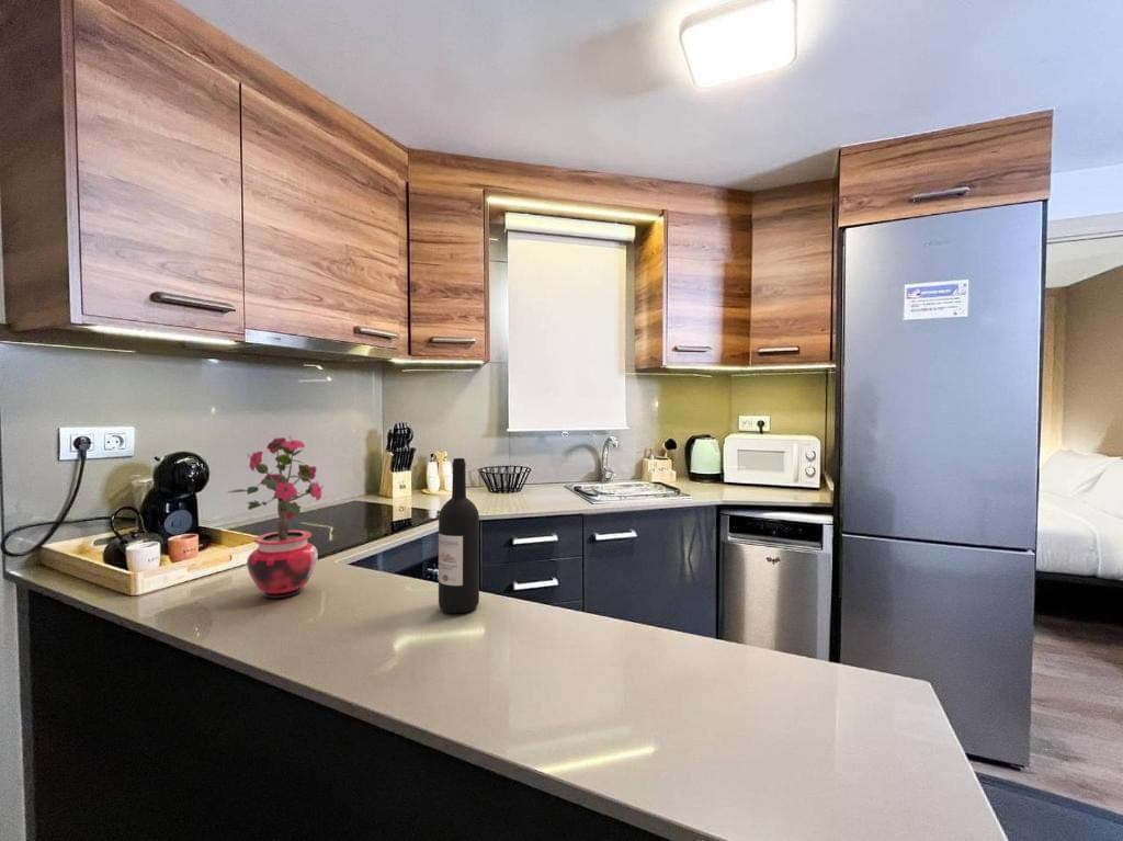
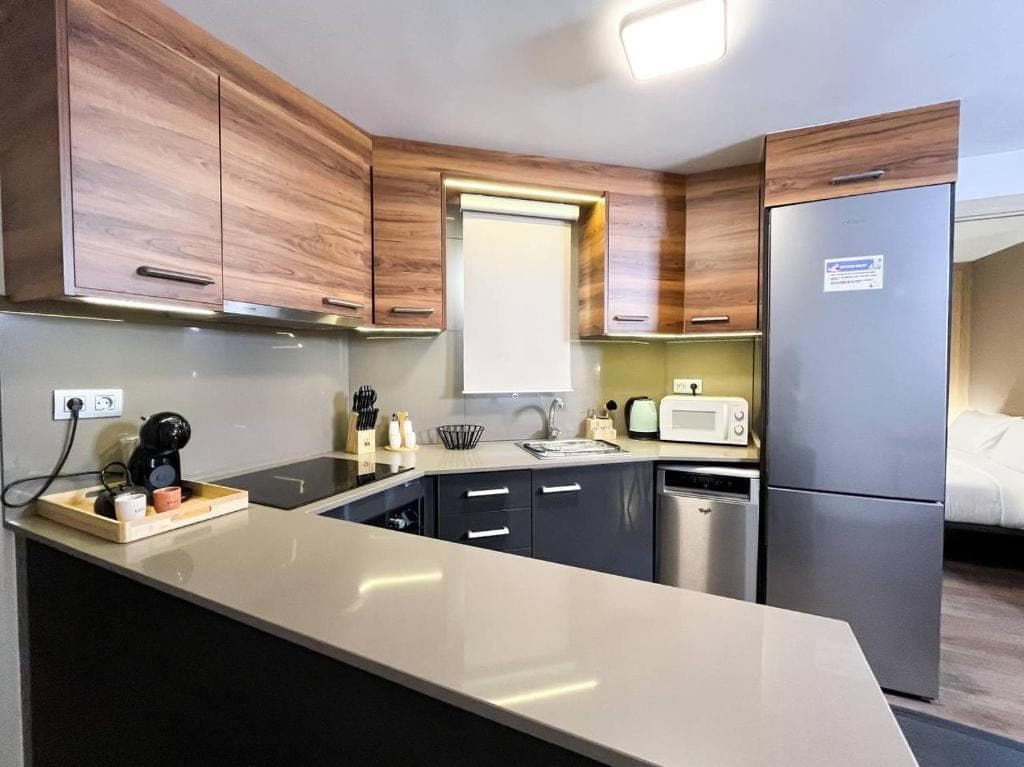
- wine bottle (458, 533)
- potted plant (279, 513)
